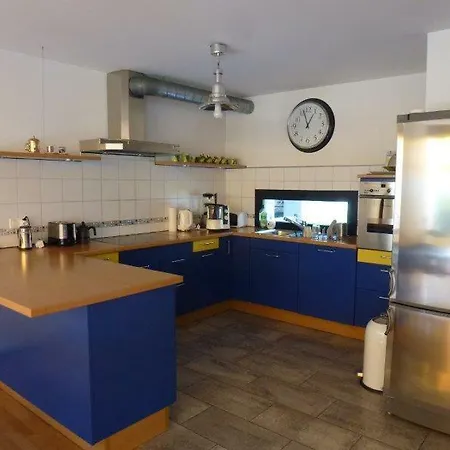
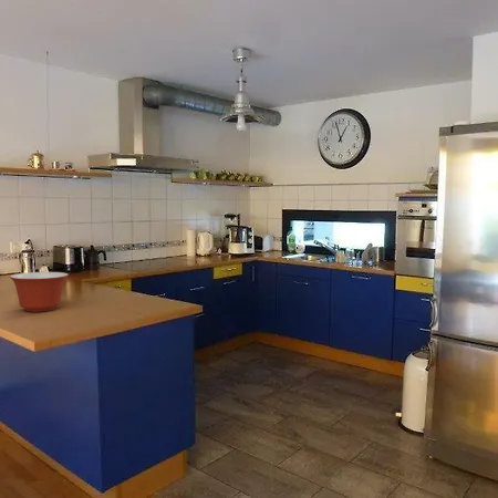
+ mixing bowl (40, 292)
